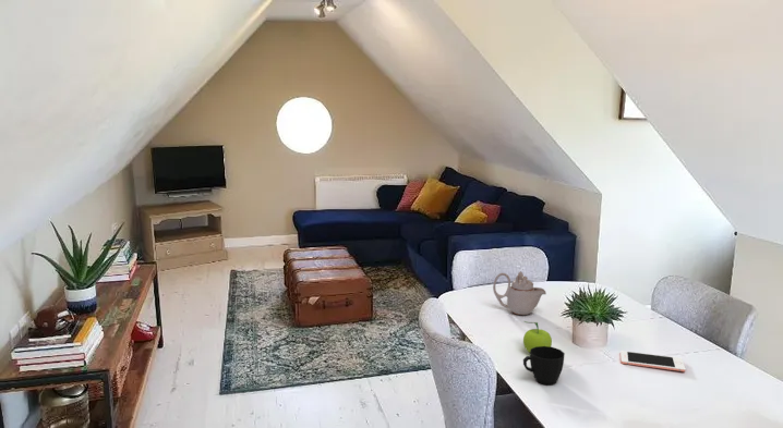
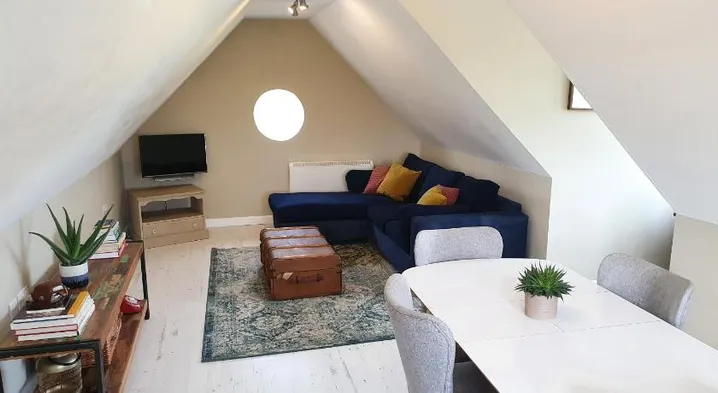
- teapot (519, 292)
- cell phone (651, 360)
- cup (544, 366)
- fruit (534, 335)
